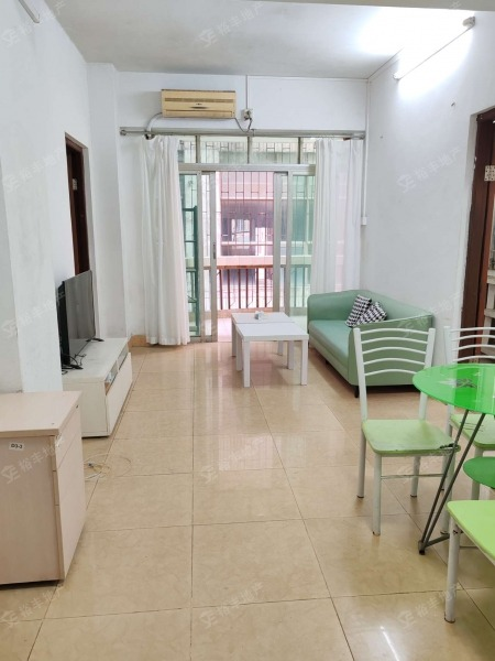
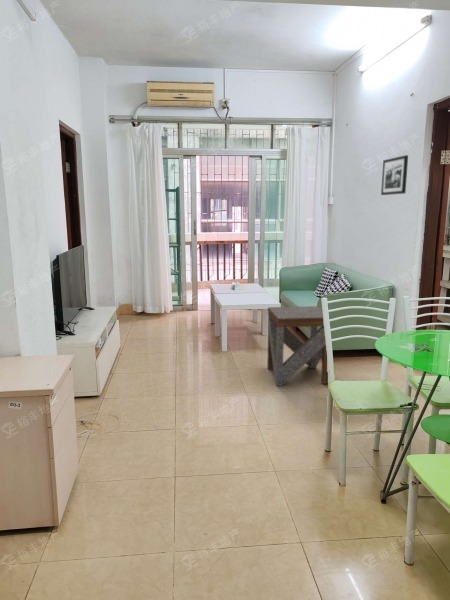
+ picture frame (393, 176)
+ side table (297, 344)
